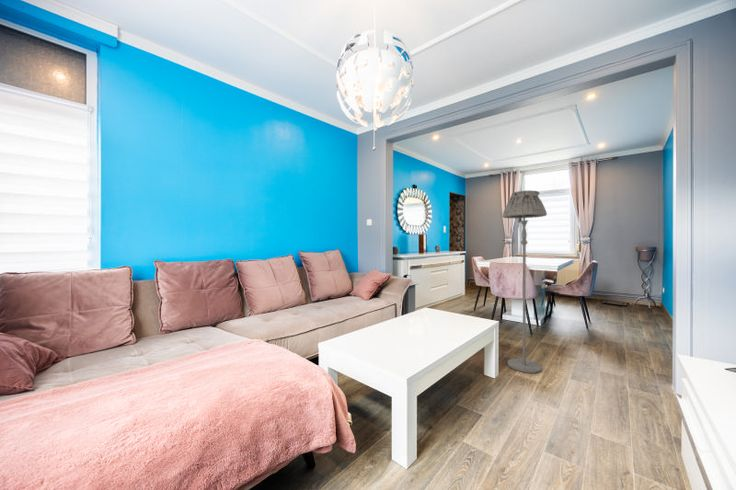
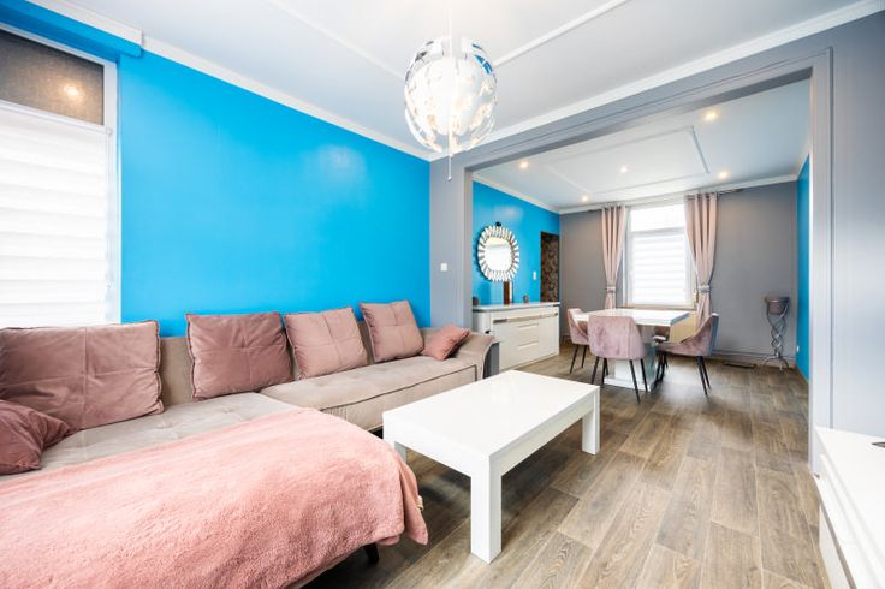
- floor lamp (523, 279)
